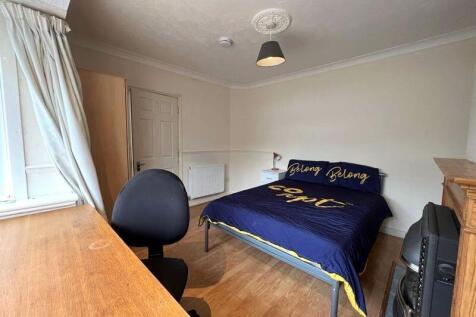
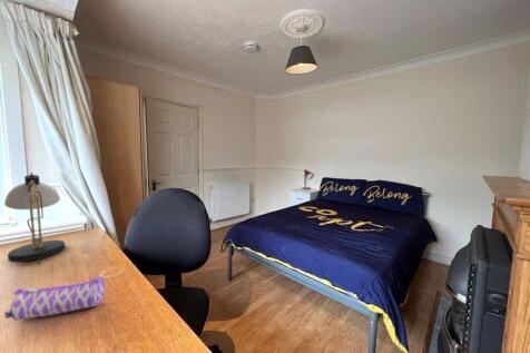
+ desk lamp (37, 212)
+ pencil case (61, 295)
